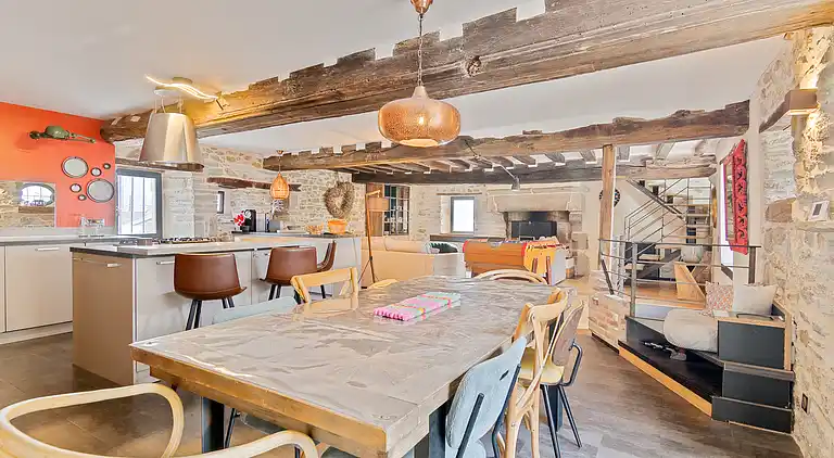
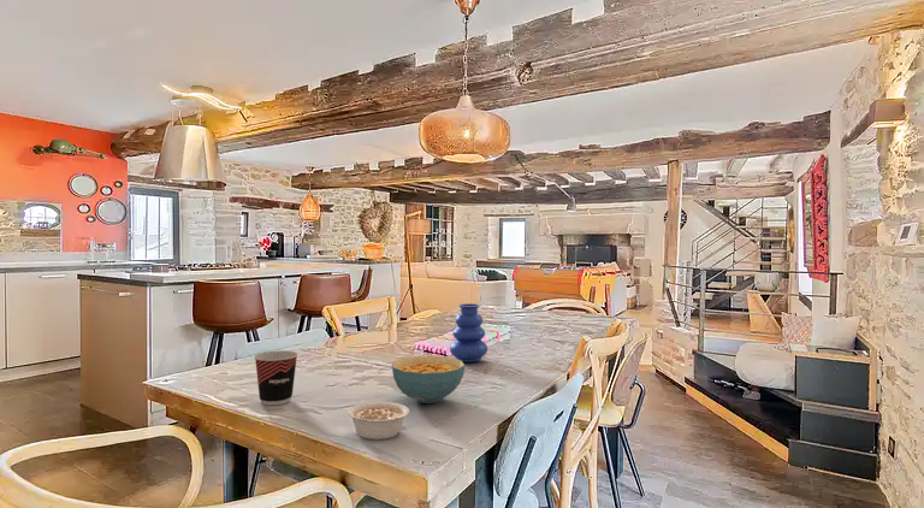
+ legume (380, 419)
+ vase (468, 332)
+ cup (276, 377)
+ cereal bowl (427, 382)
